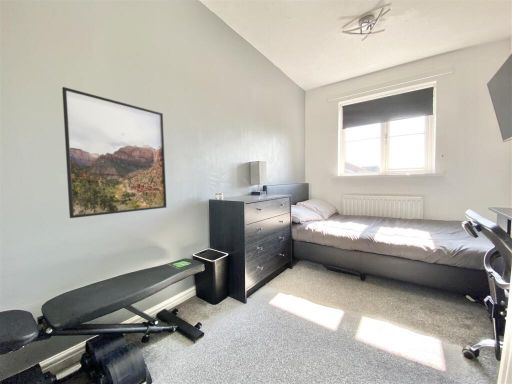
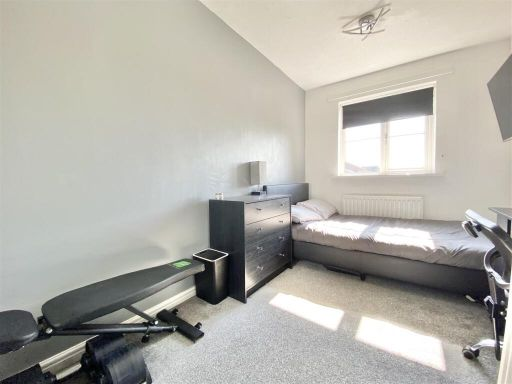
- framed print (123, 157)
